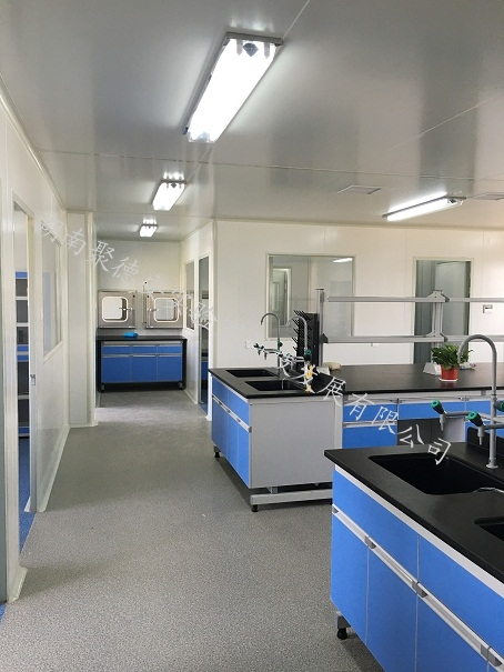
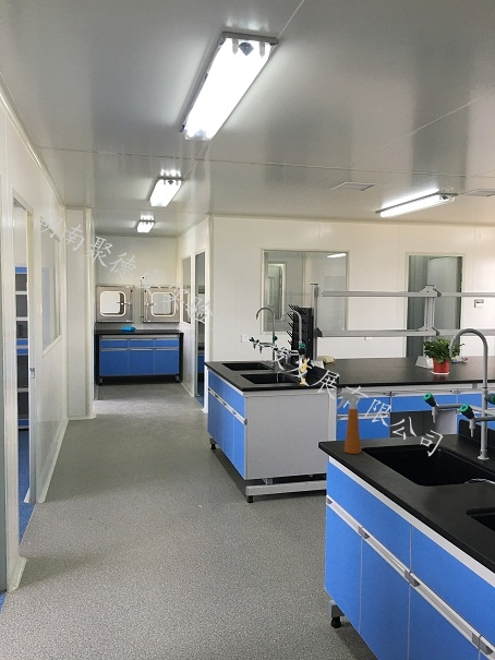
+ spray bottle (348, 421)
